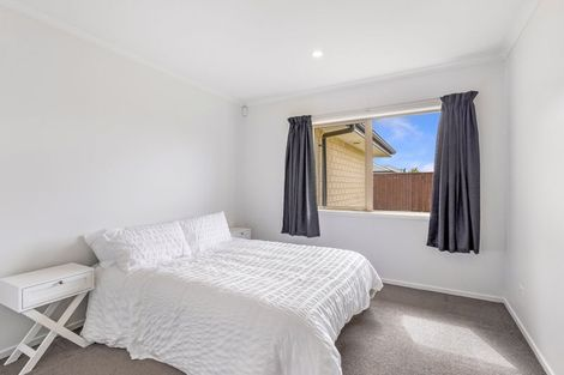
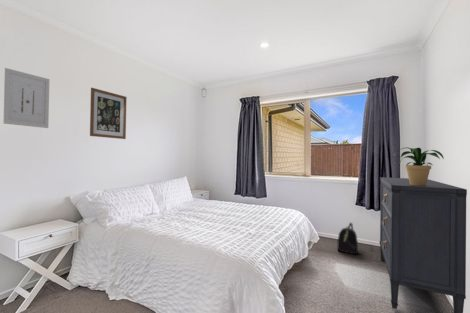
+ backpack (348, 236)
+ potted plant (417, 166)
+ dresser (411, 233)
+ wall art (109, 115)
+ wall art (27, 99)
